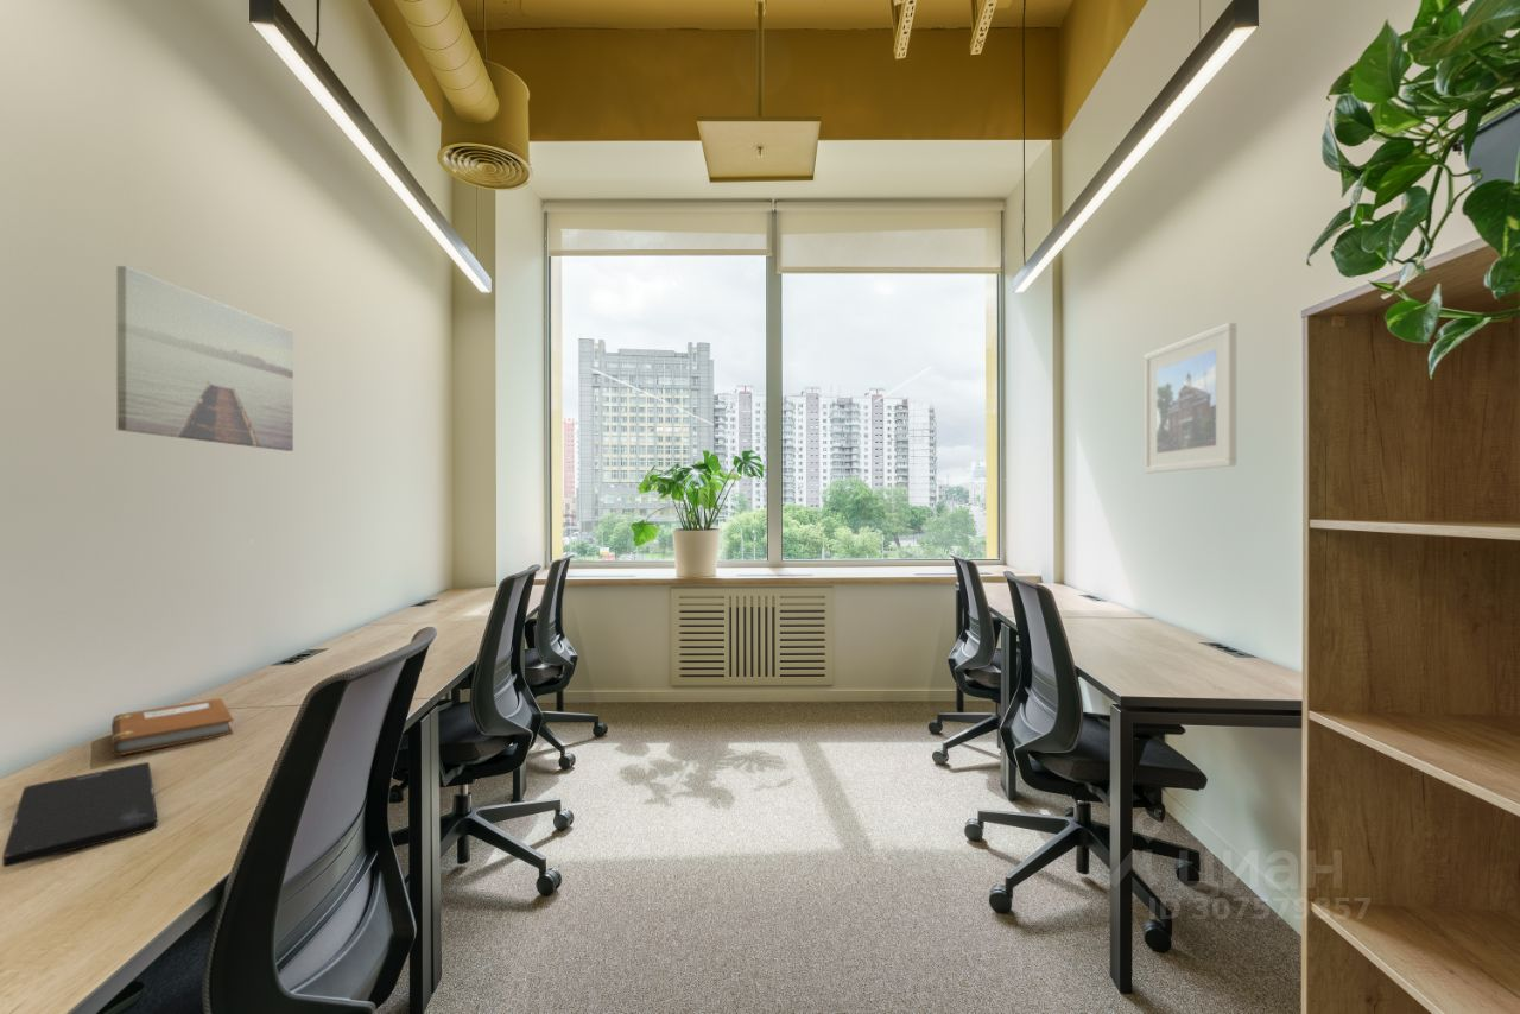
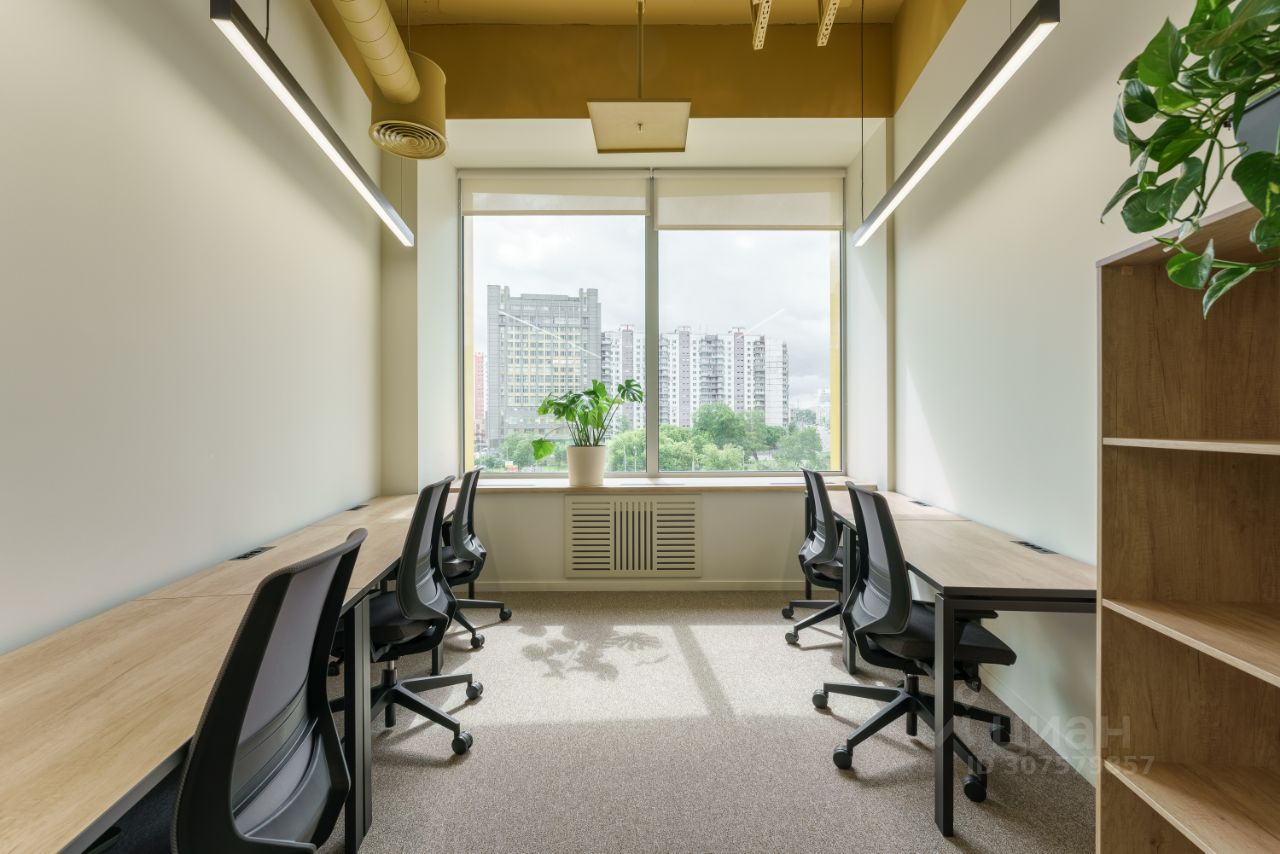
- smartphone (87, 806)
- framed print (1185, 405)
- wall art (218, 372)
- notebook (171, 723)
